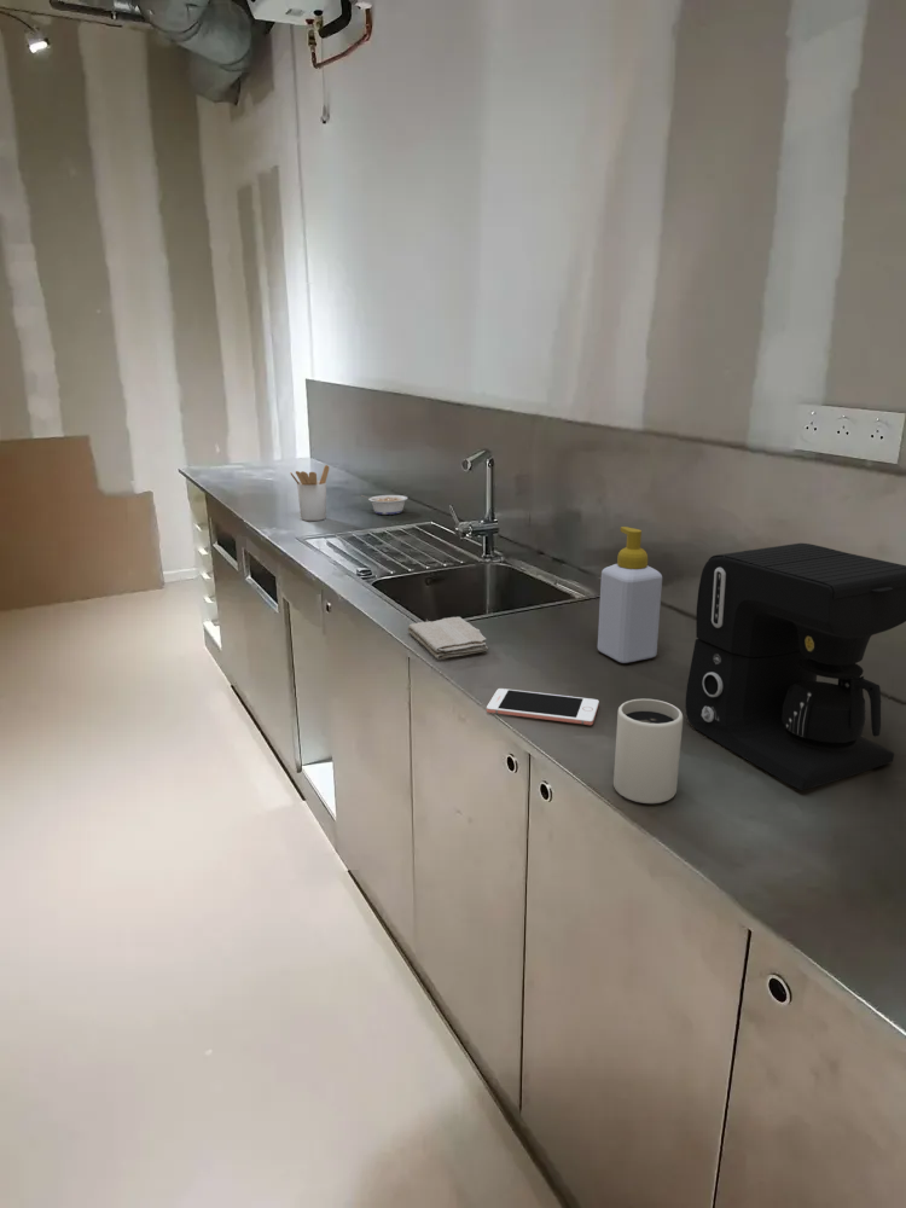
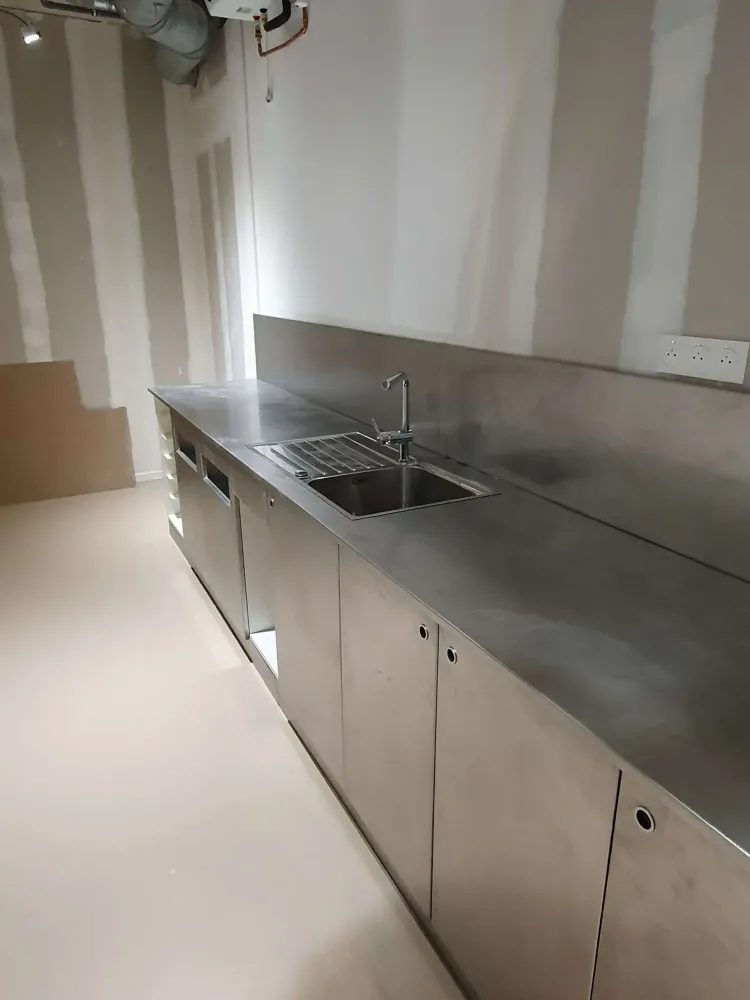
- legume (387, 504)
- mug (641, 745)
- washcloth (447, 635)
- cell phone (542, 705)
- soap bottle (629, 593)
- utensil holder (310, 493)
- coffee maker (800, 656)
